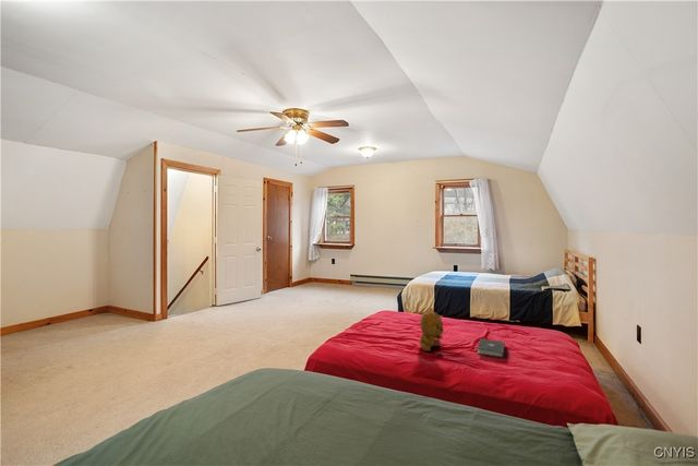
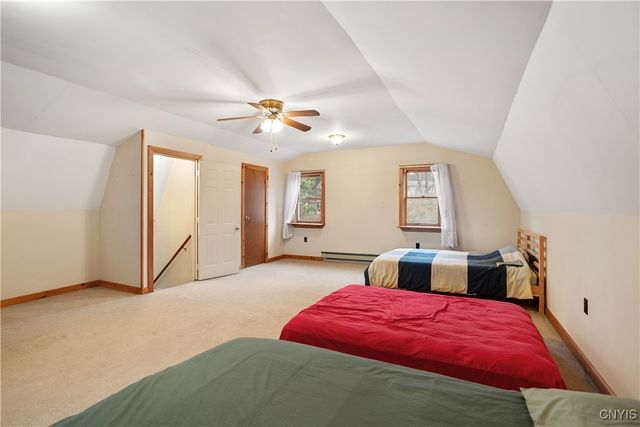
- stuffed bear (430, 327)
- book (491, 347)
